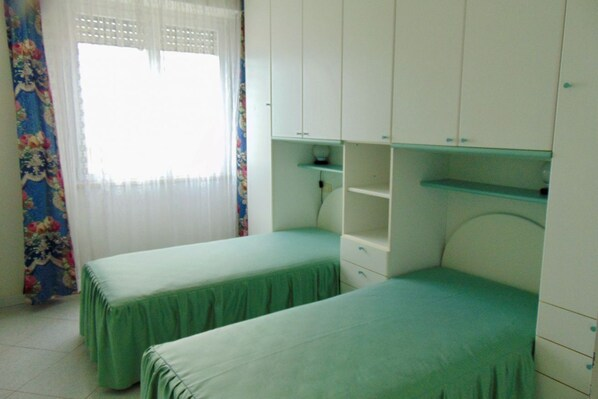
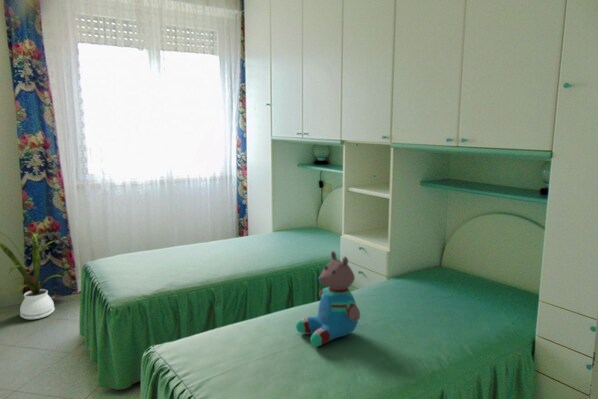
+ teddy bear (327, 295)
+ house plant (29, 271)
